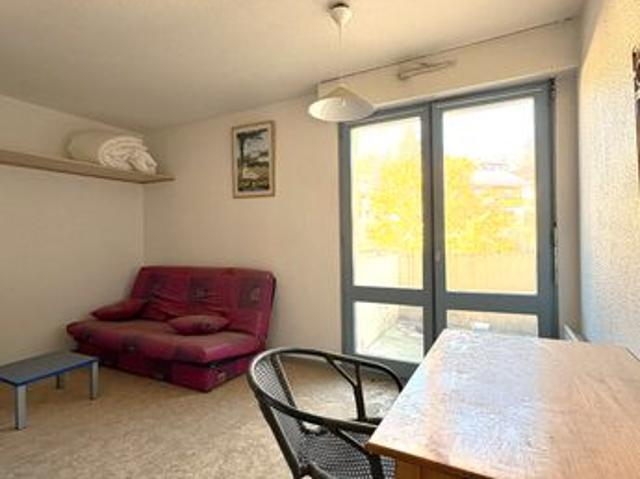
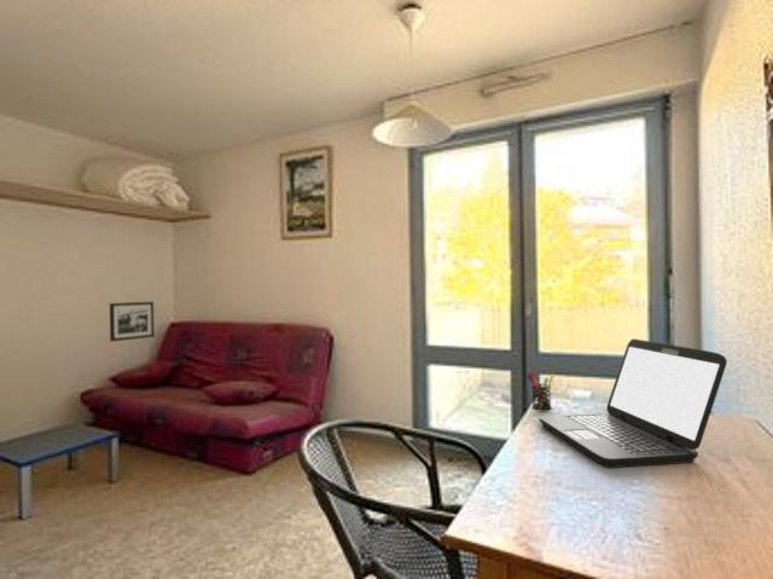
+ picture frame (132, 320)
+ pen holder (541, 388)
+ laptop (620, 393)
